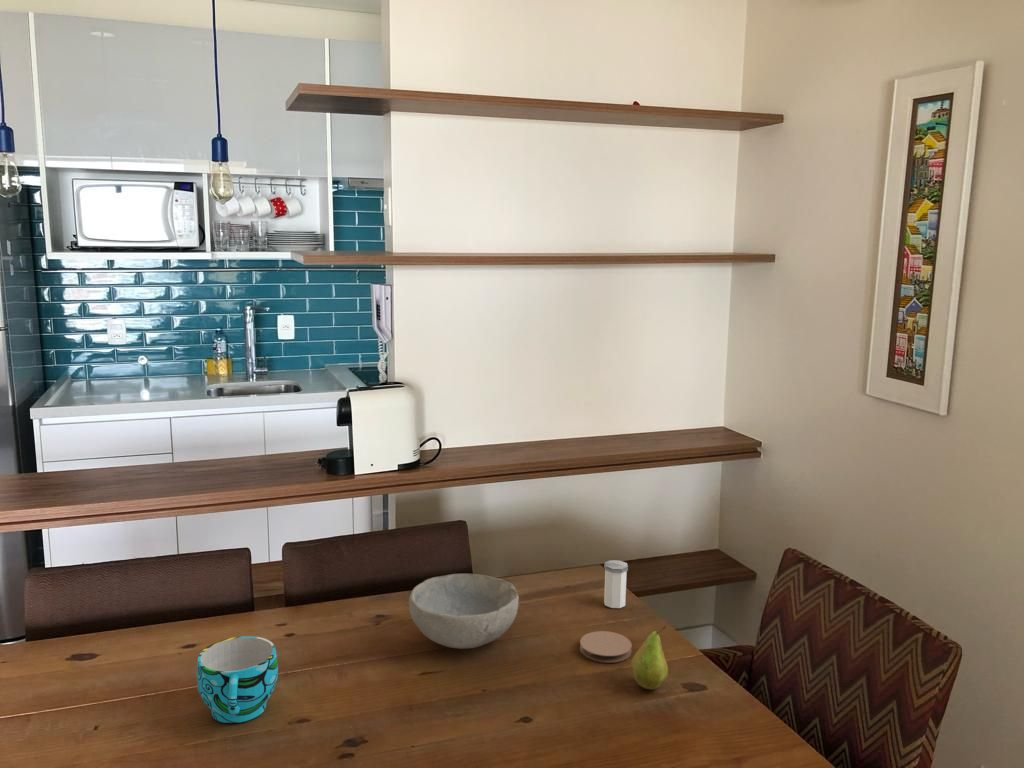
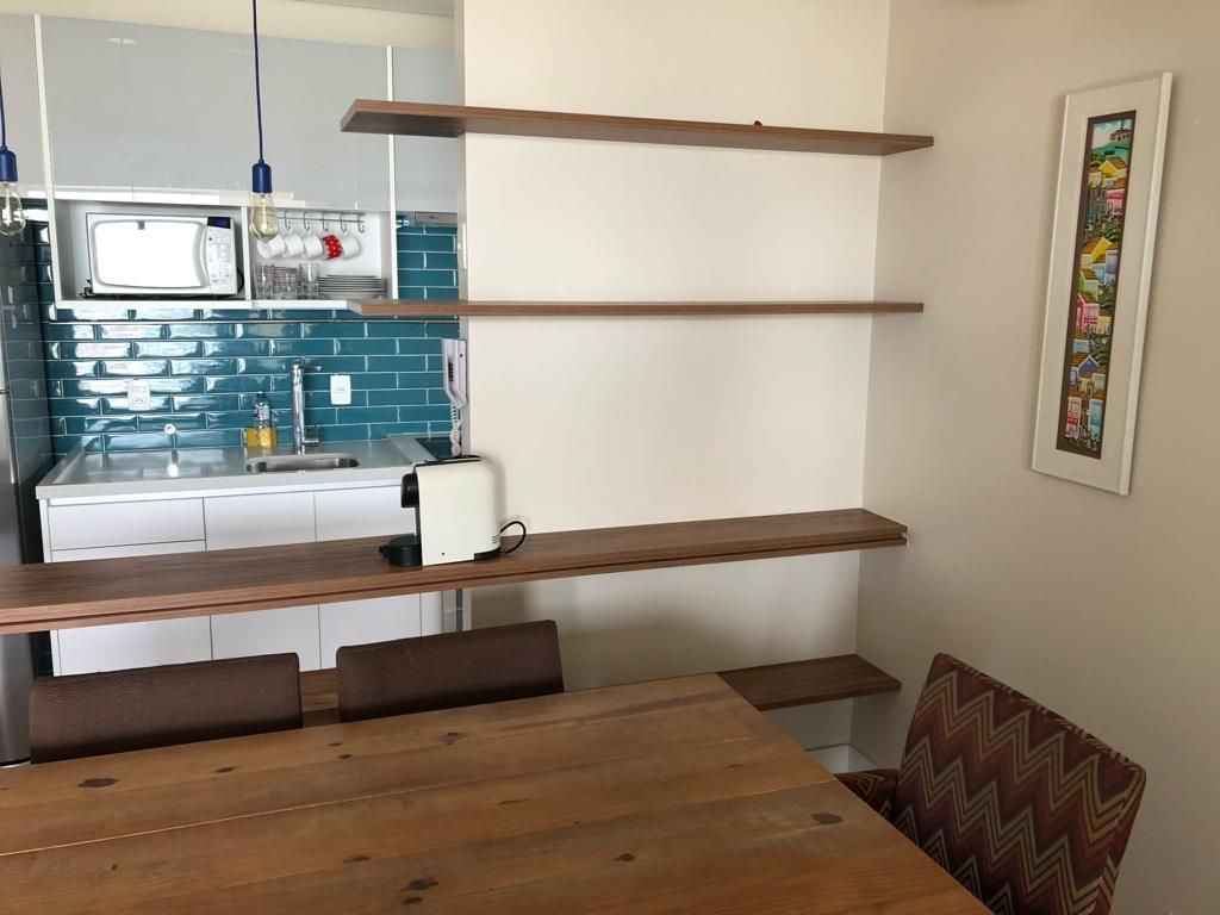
- salt shaker (615, 584)
- bowl (463, 615)
- cup (240, 683)
- fruit (650, 654)
- coaster (605, 646)
